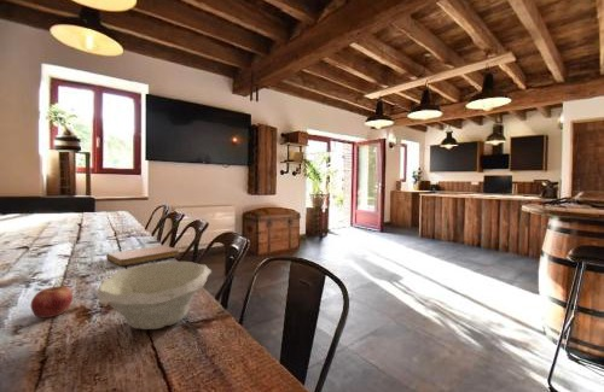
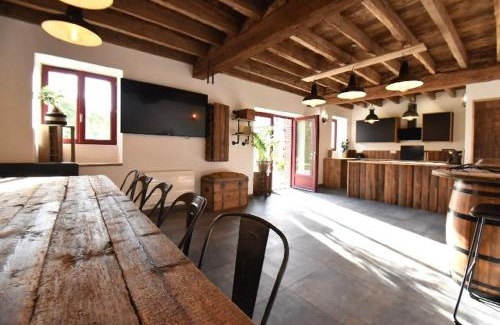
- notebook (144, 253)
- apple (52, 298)
- bowl (157, 294)
